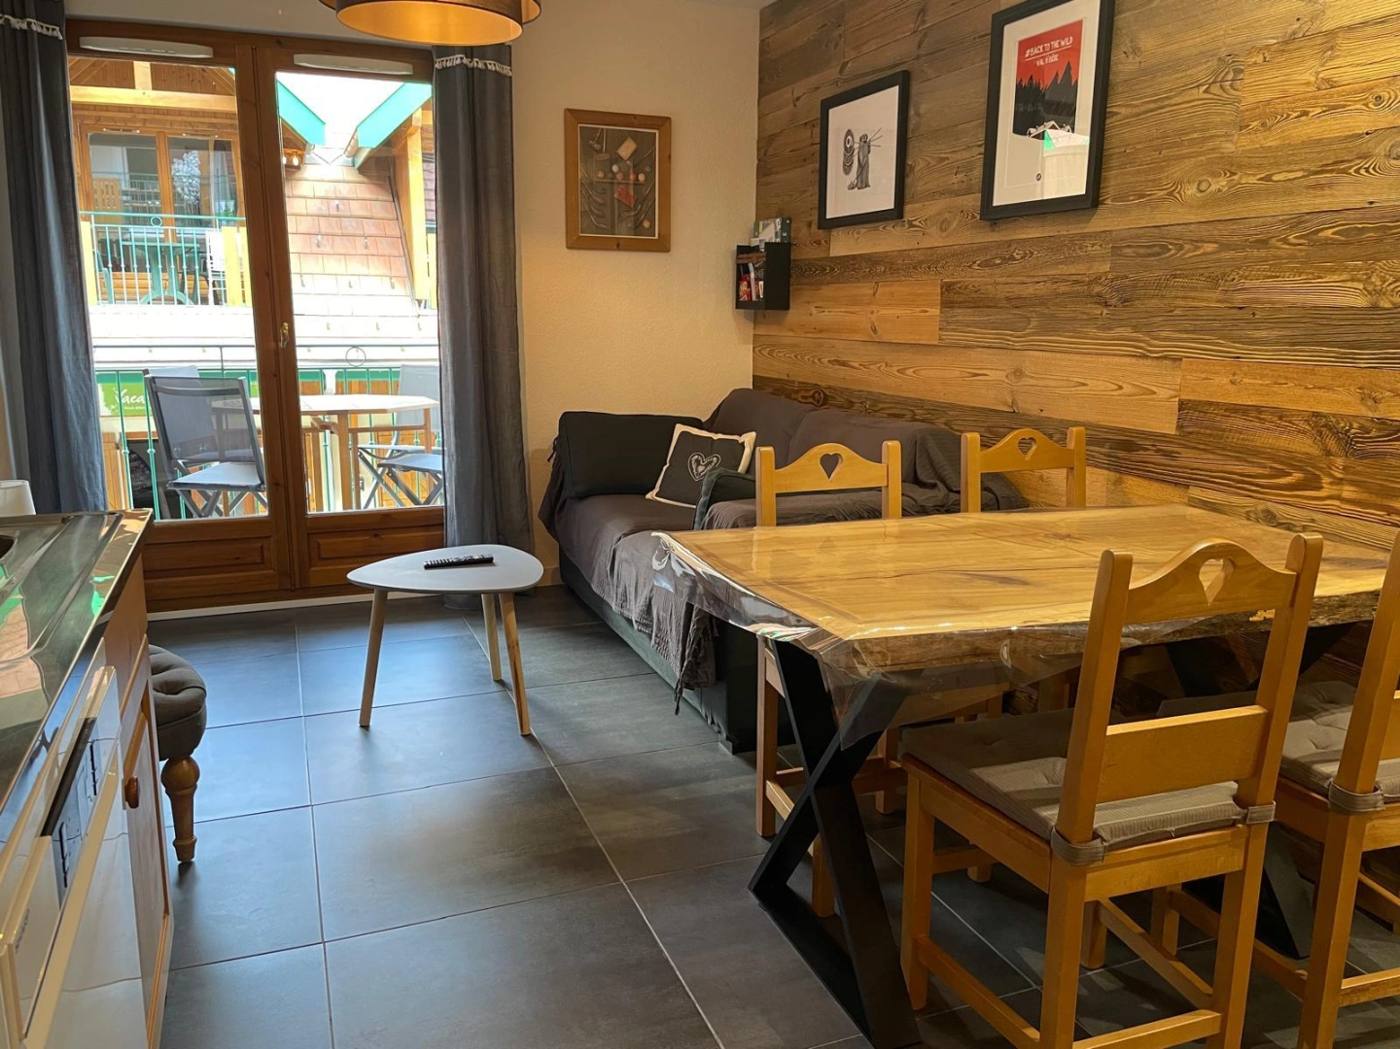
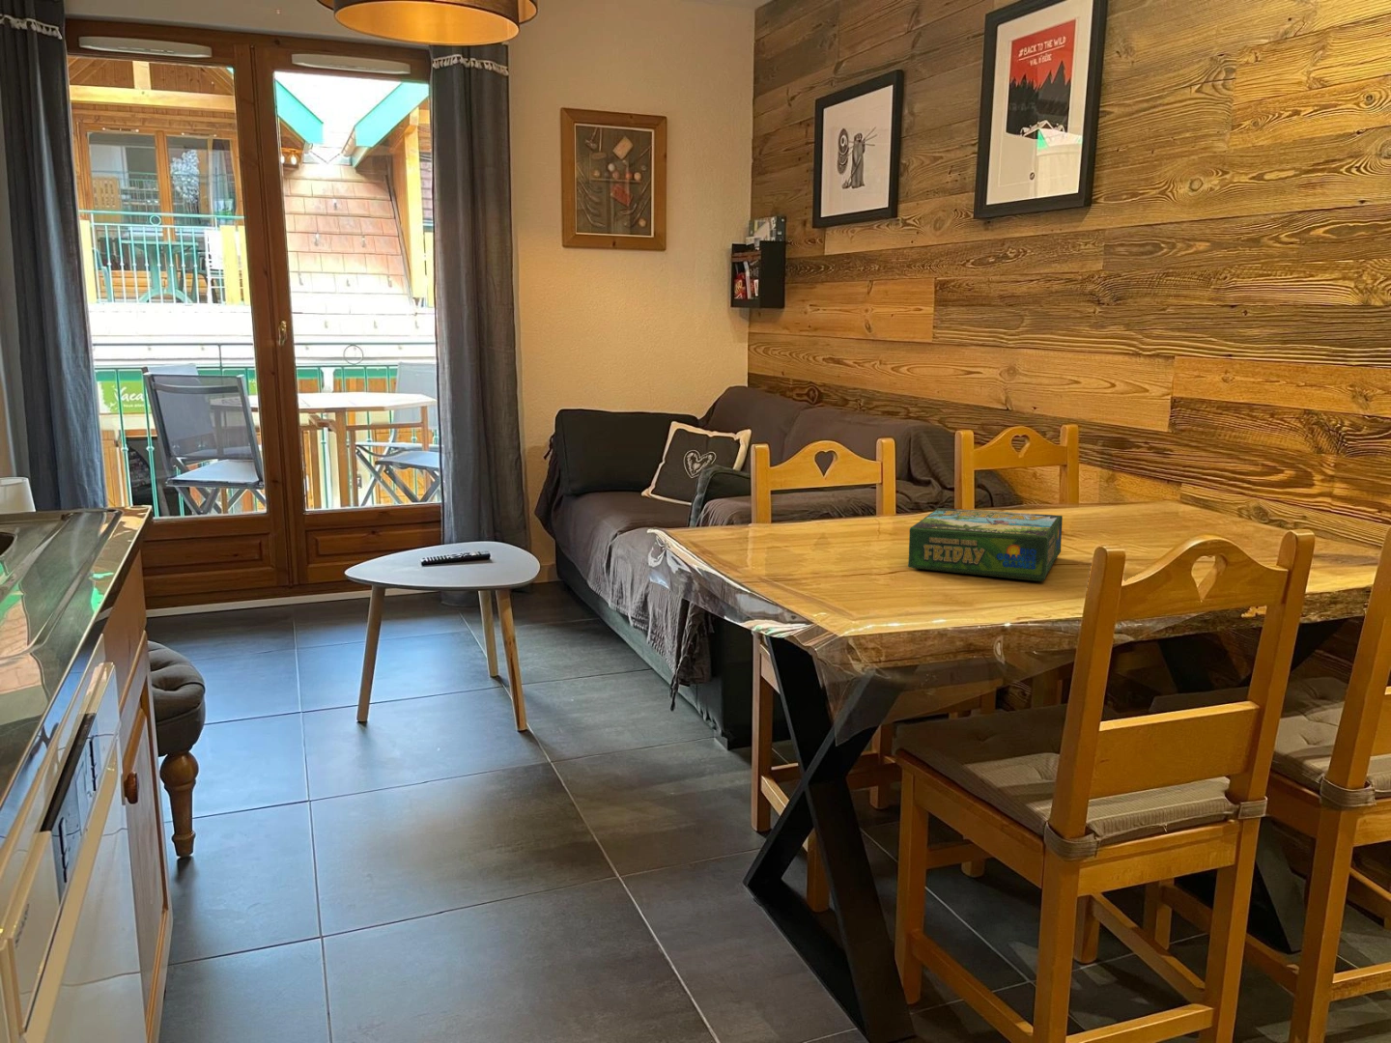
+ board game (986, 541)
